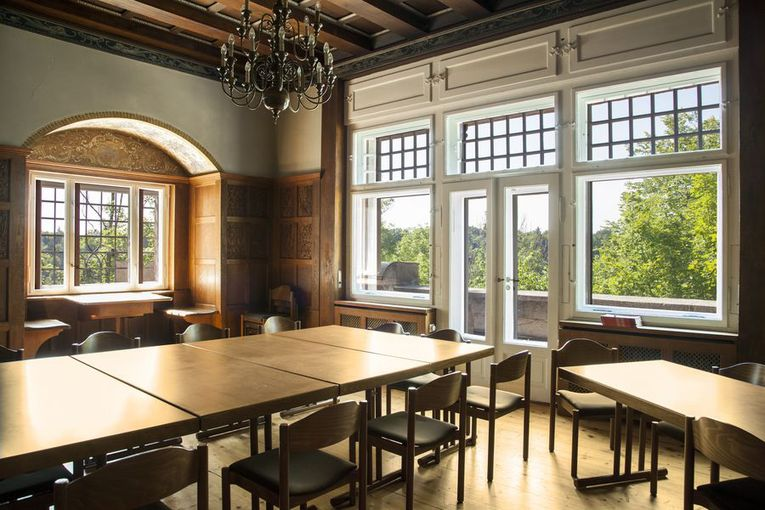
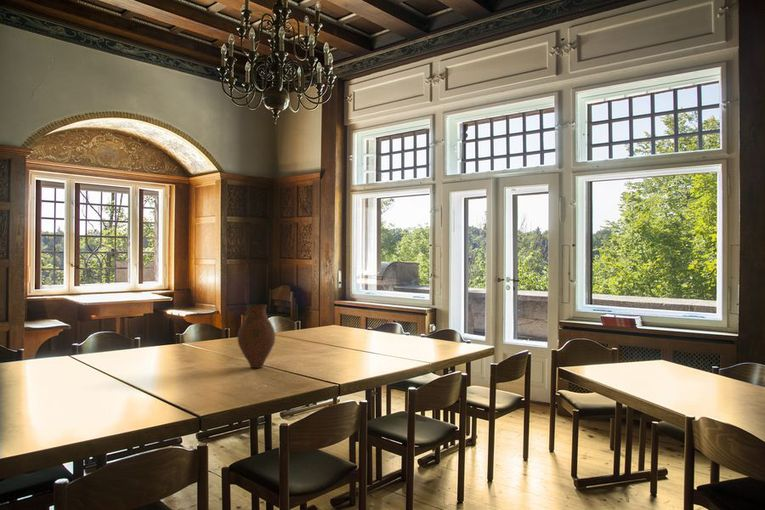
+ vase (256, 336)
